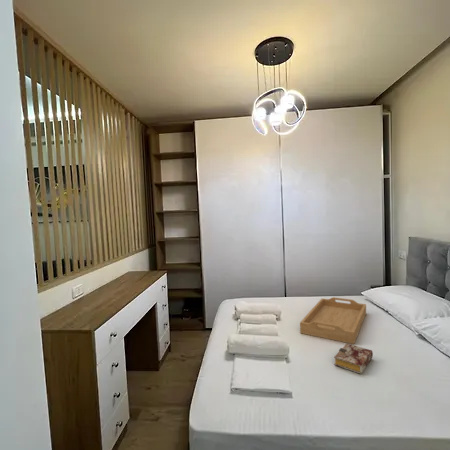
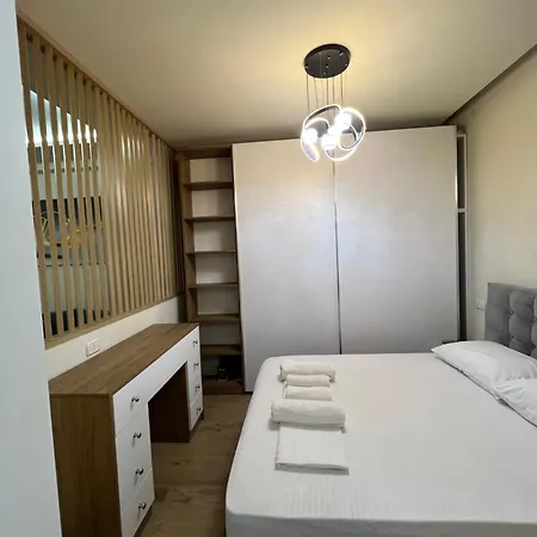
- book (353, 357)
- serving tray (335, 316)
